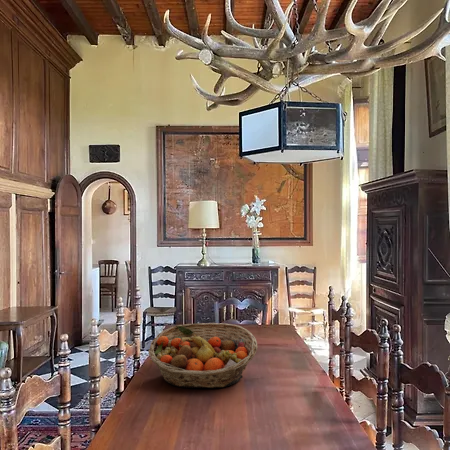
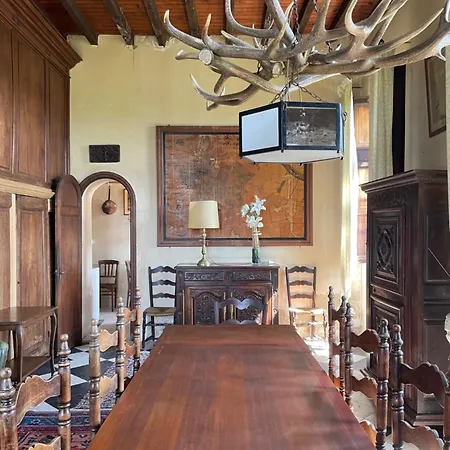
- fruit basket (203, 353)
